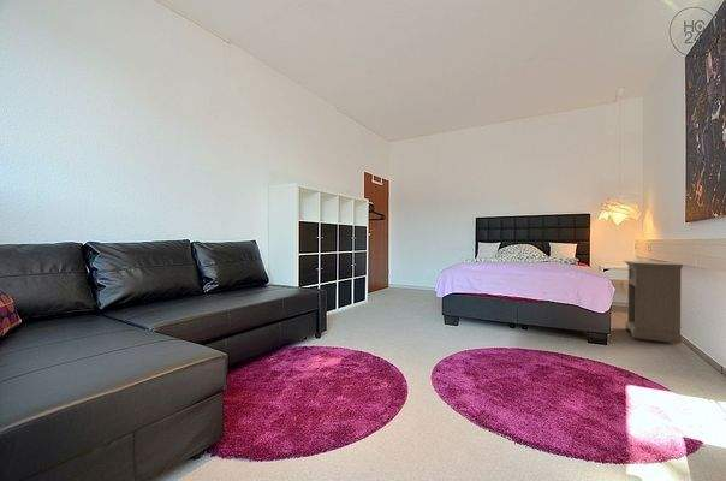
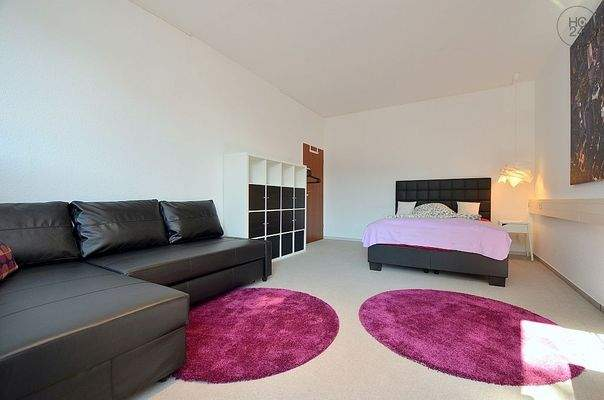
- nightstand (650, 298)
